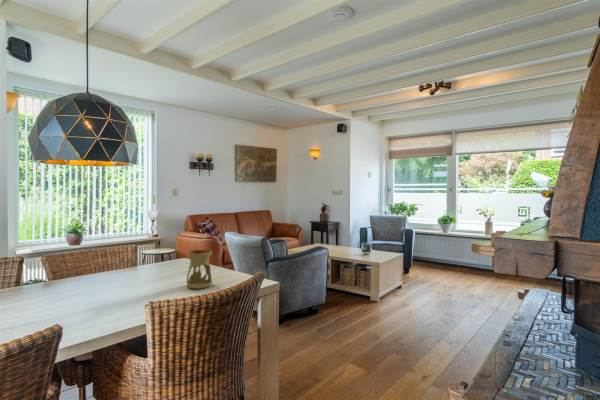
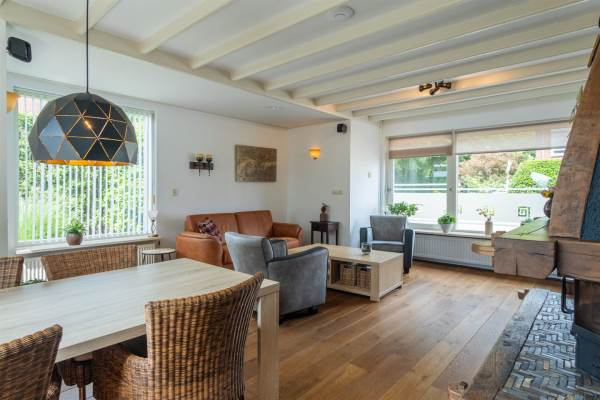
- oil burner (199, 268)
